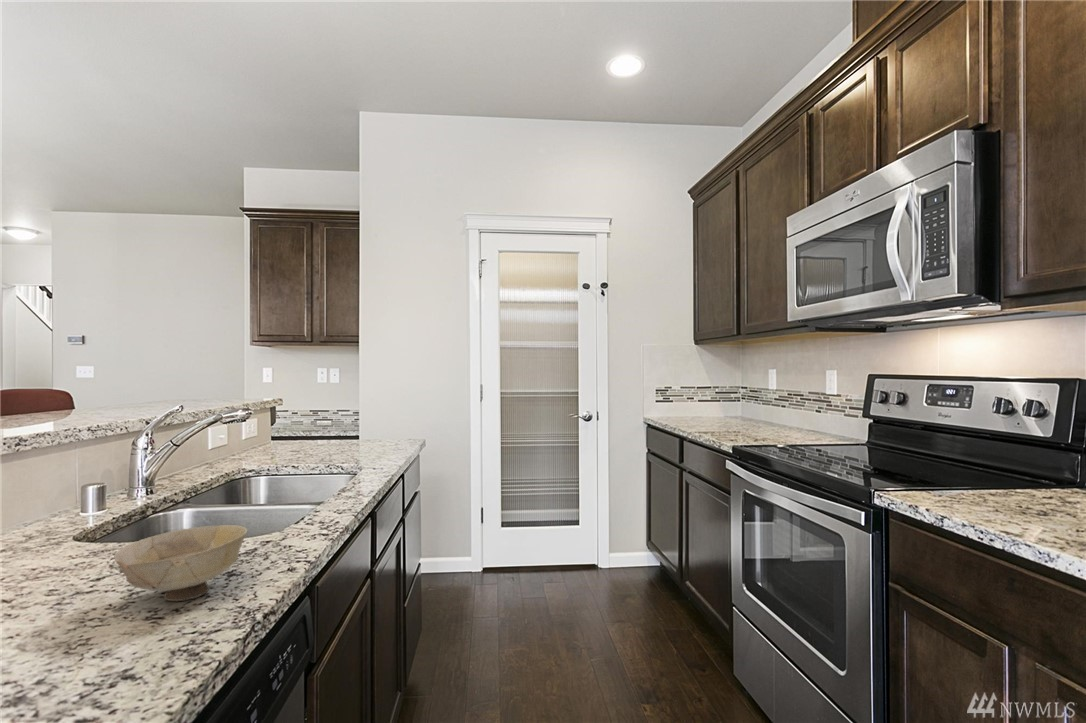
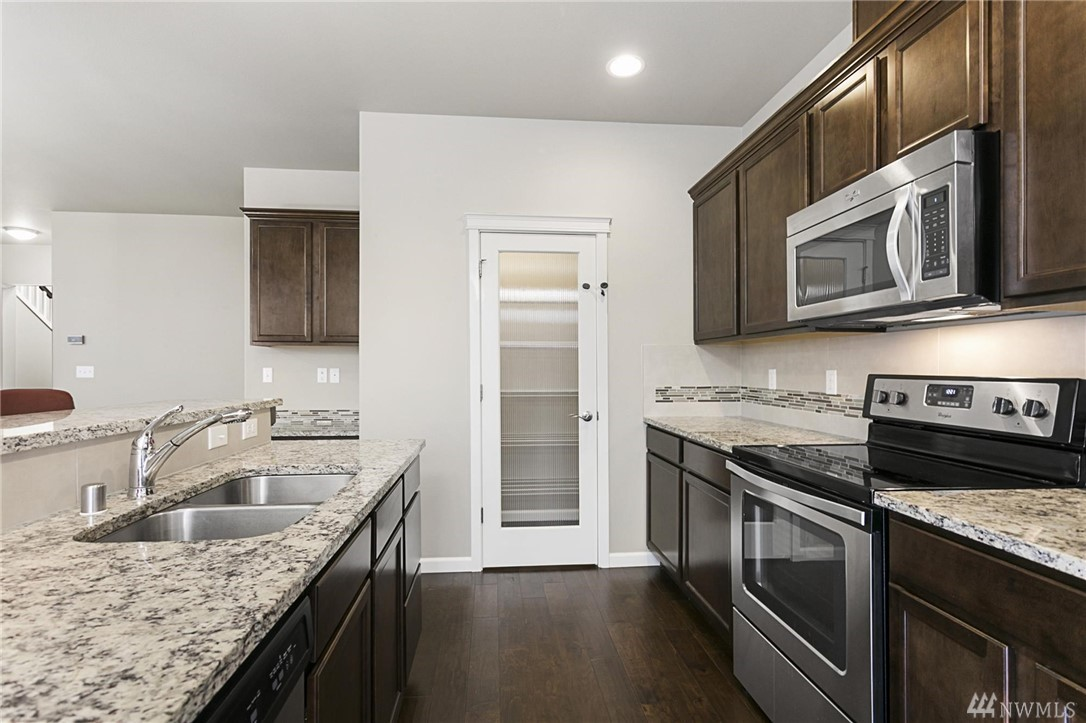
- bowl (184, 565)
